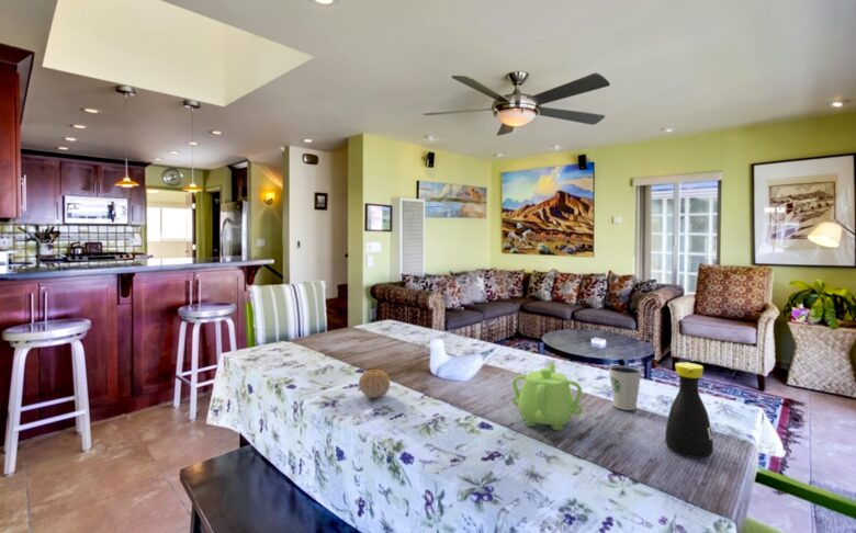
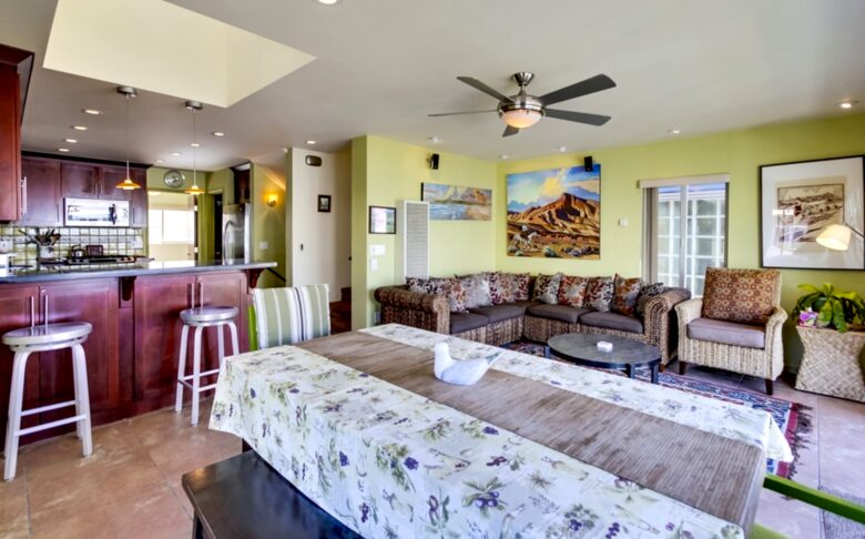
- bottle (688, 407)
- dixie cup (624, 388)
- teapot (547, 394)
- fruit (374, 383)
